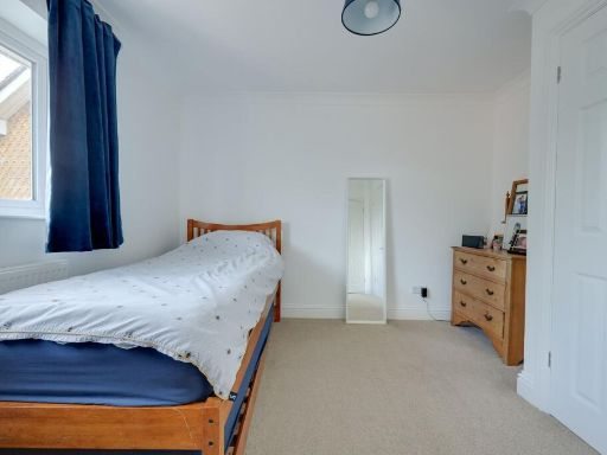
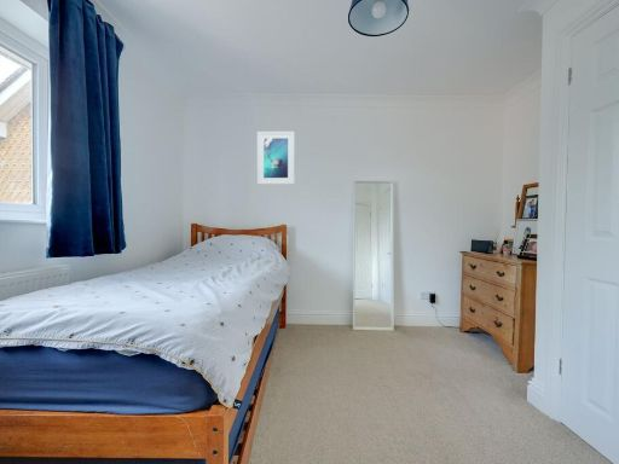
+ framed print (276, 157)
